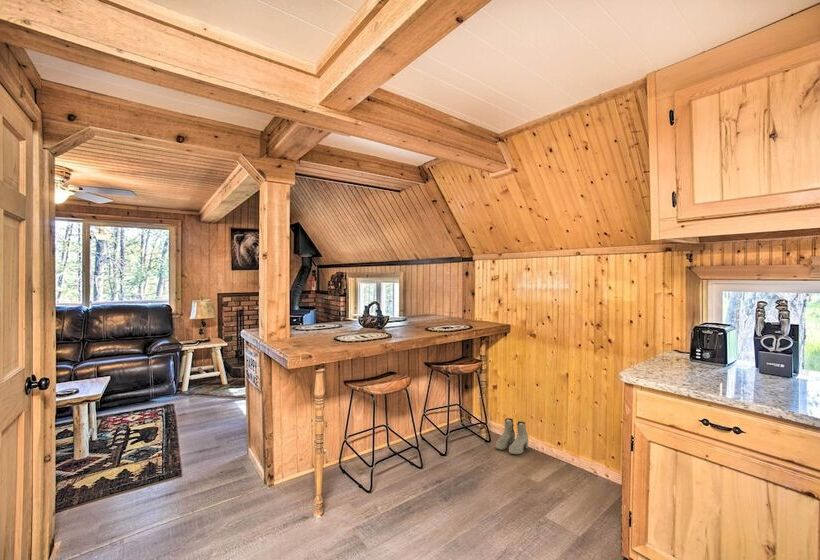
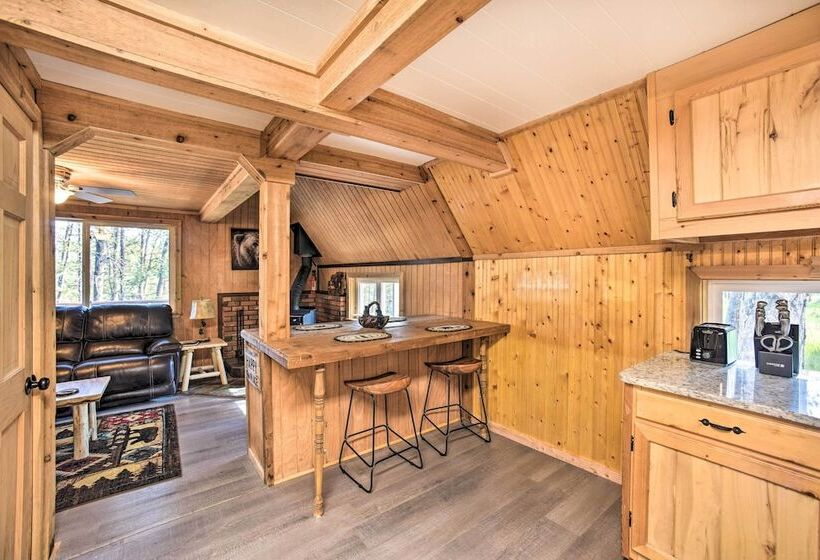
- boots (512, 435)
